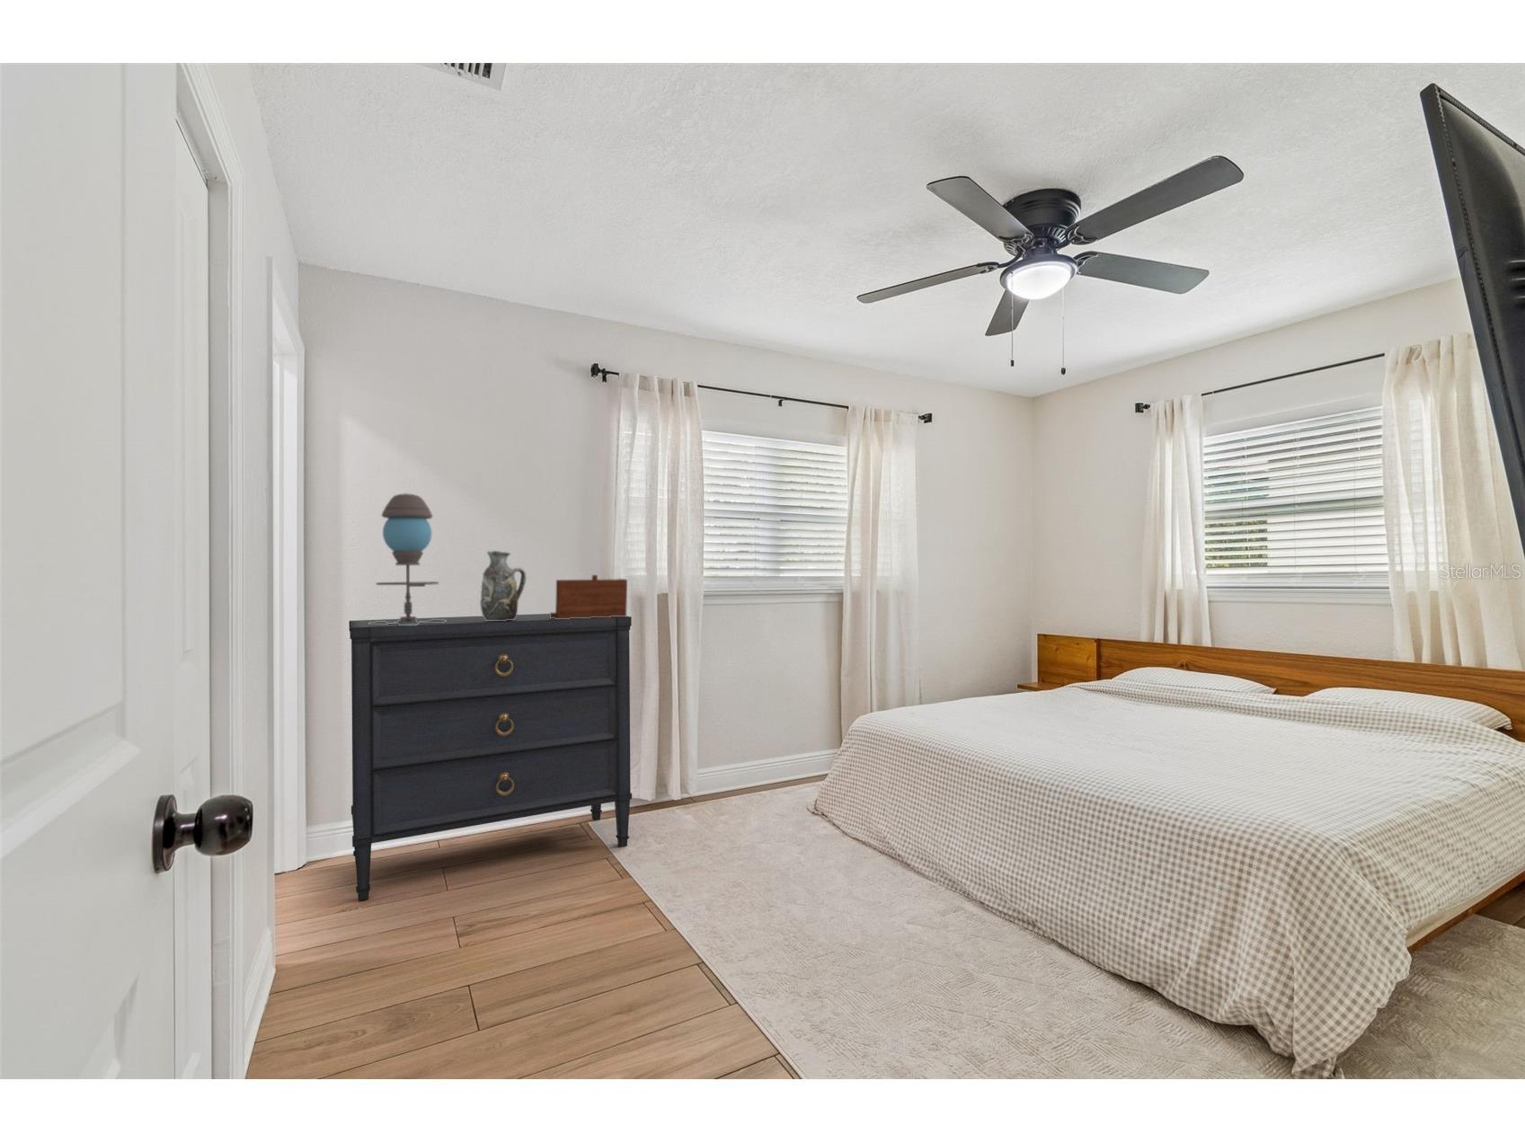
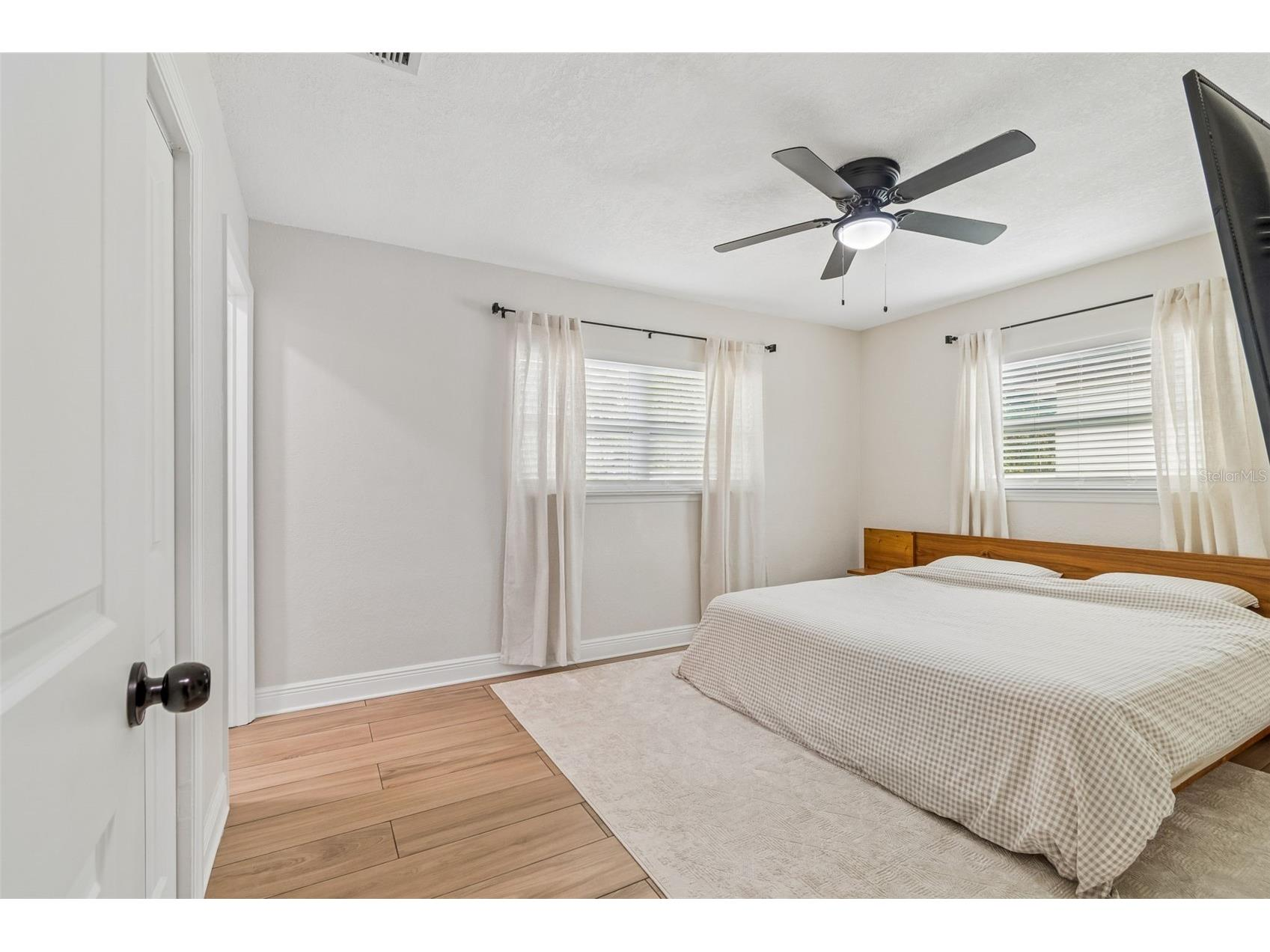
- table lamp (407, 558)
- decorative vase (504, 585)
- dresser (495, 736)
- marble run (588, 594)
